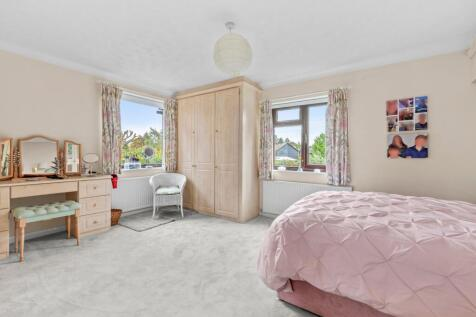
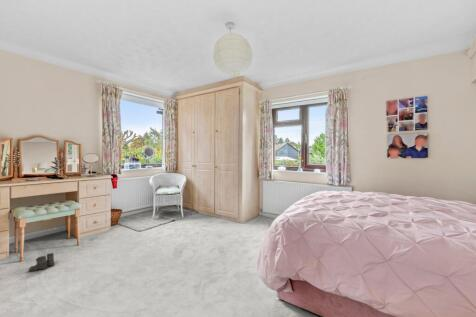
+ boots (44, 260)
